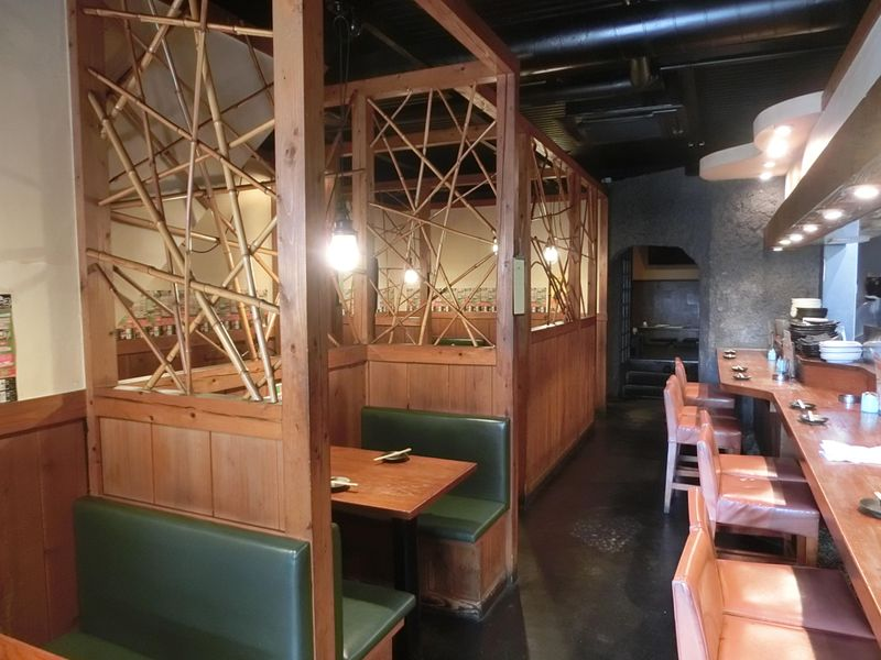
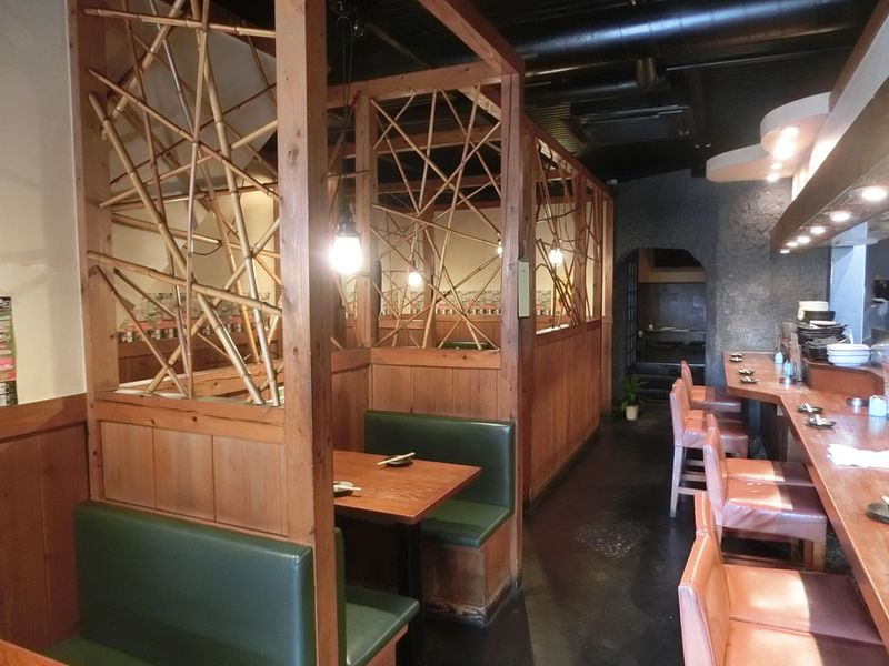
+ indoor plant (630, 395)
